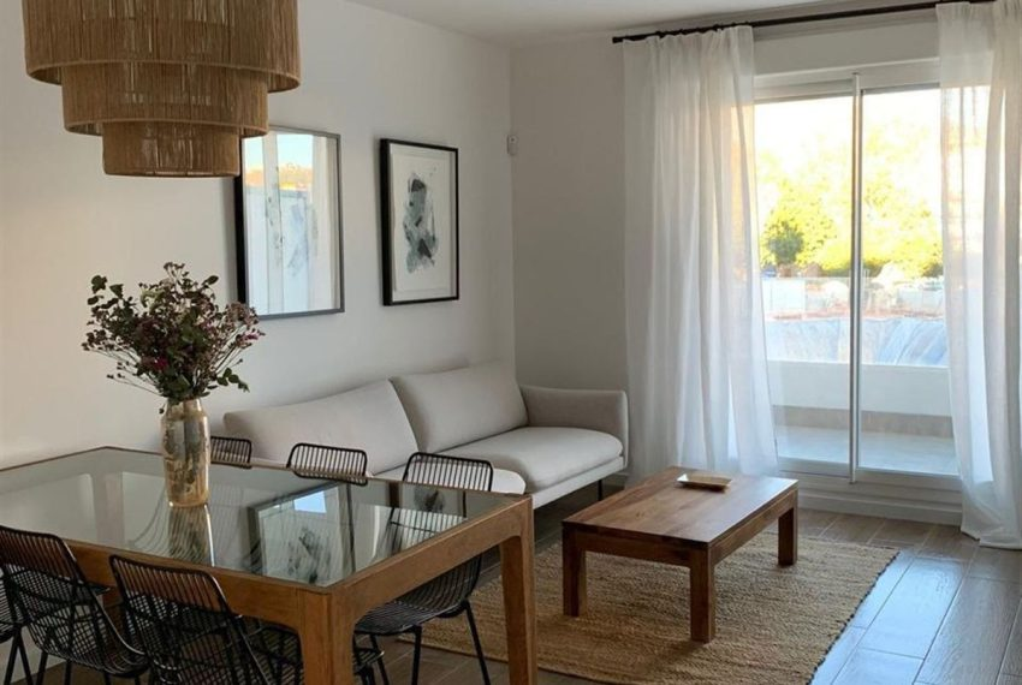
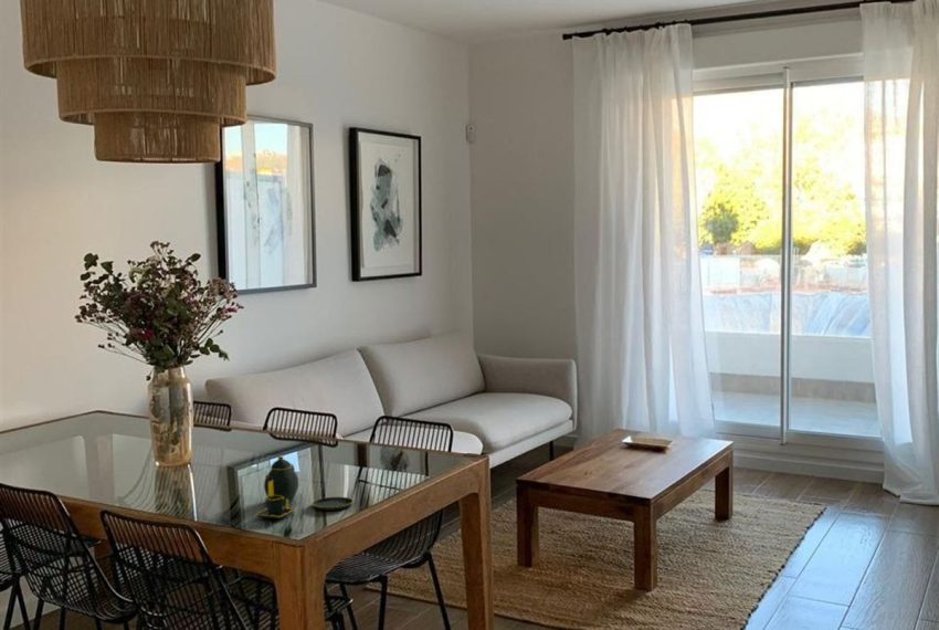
+ teapot (297, 484)
